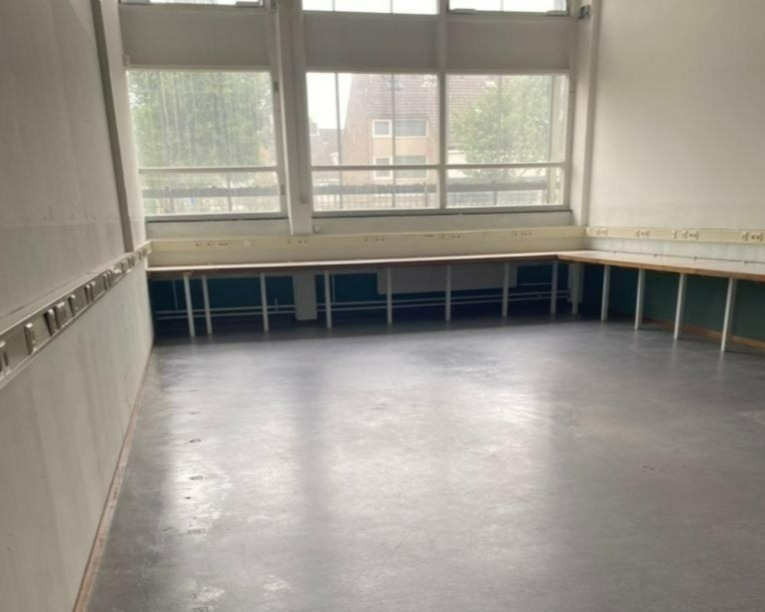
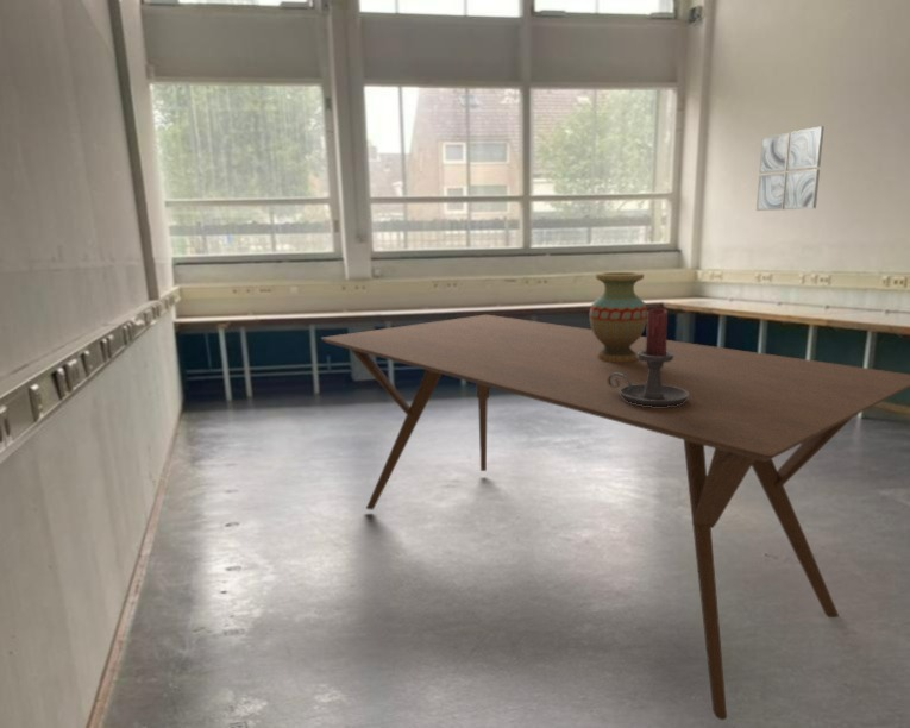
+ candle holder (646, 352)
+ dining table (573, 409)
+ wall art (786, 170)
+ vase (617, 315)
